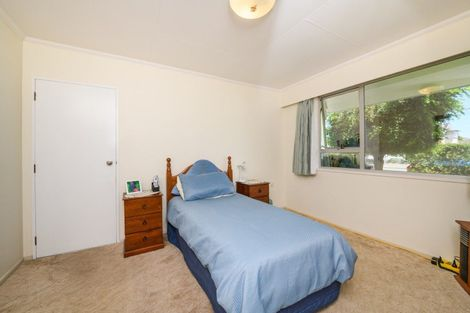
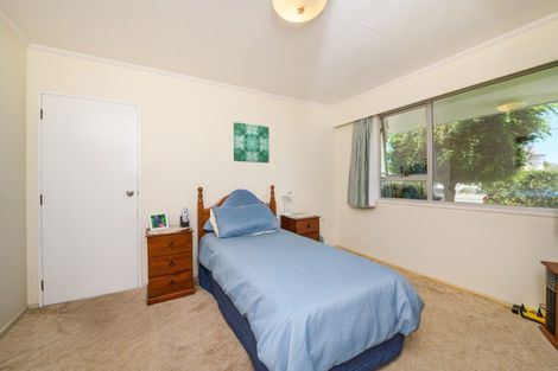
+ wall art (252, 143)
